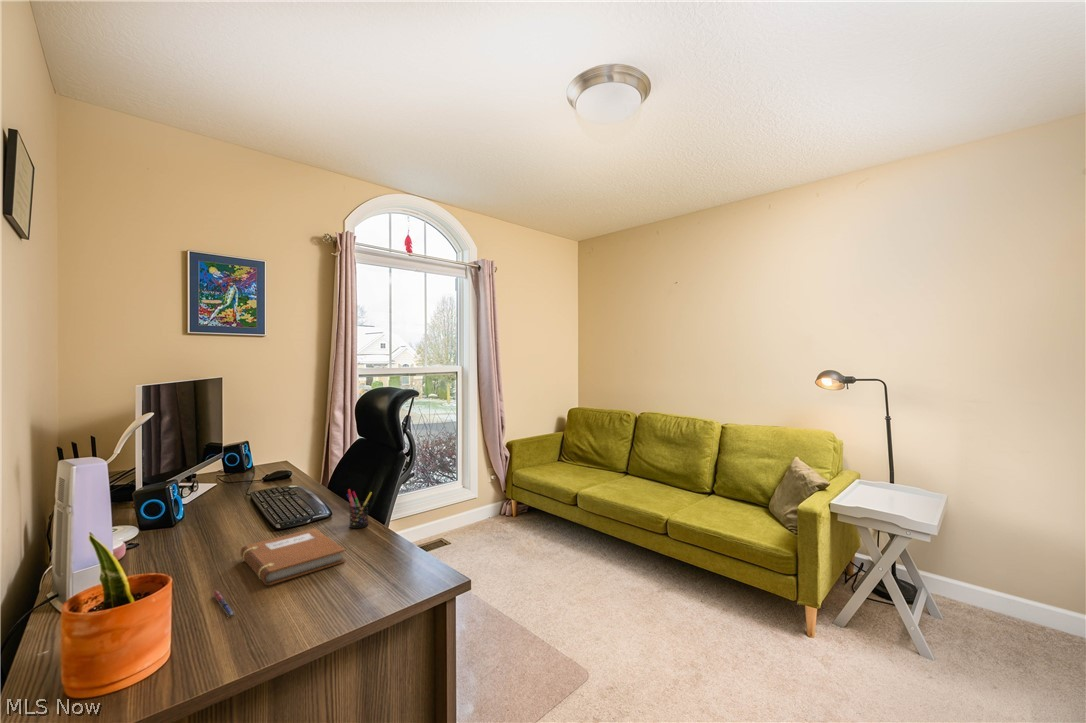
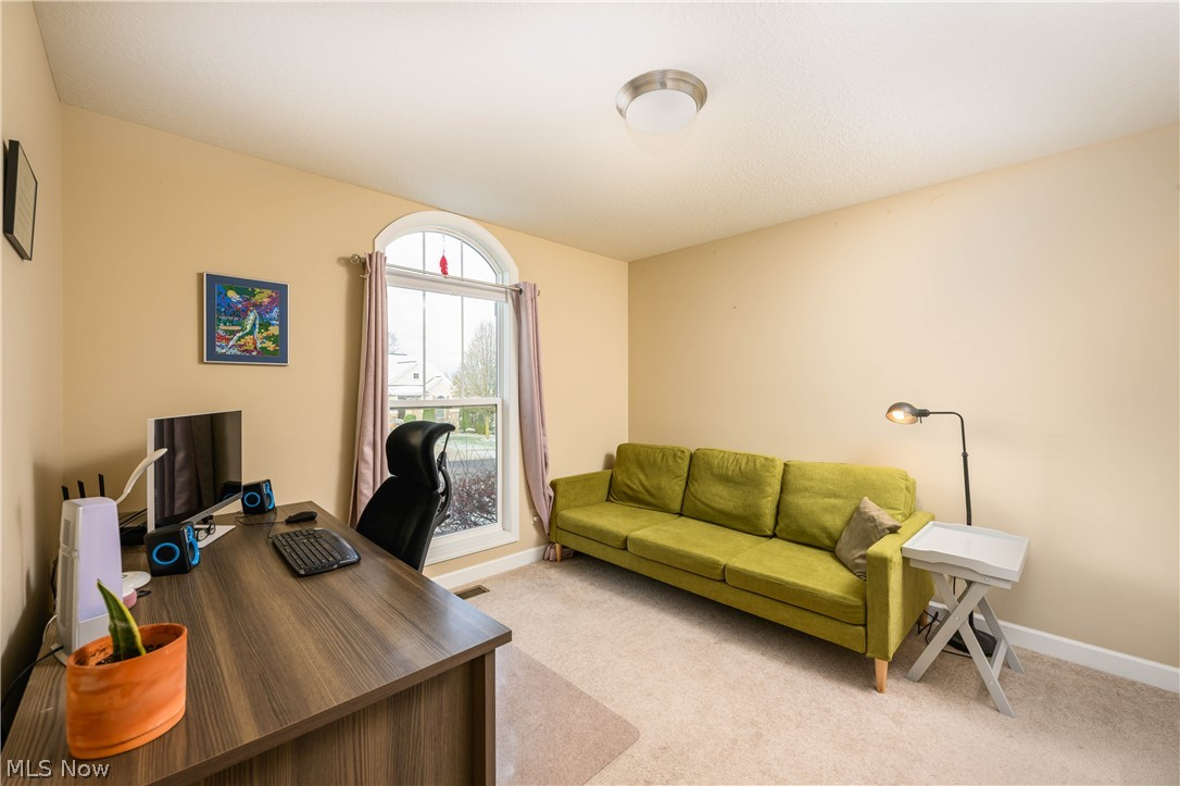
- pen (223, 602)
- notebook (291, 553)
- pen holder (357, 507)
